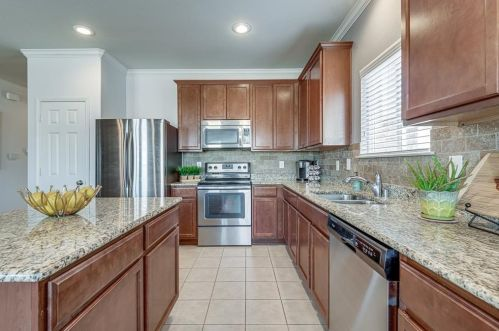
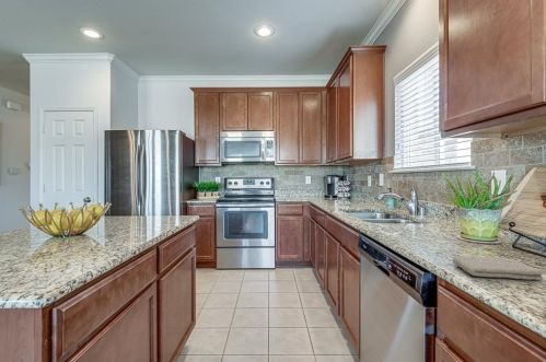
+ washcloth (495, 267)
